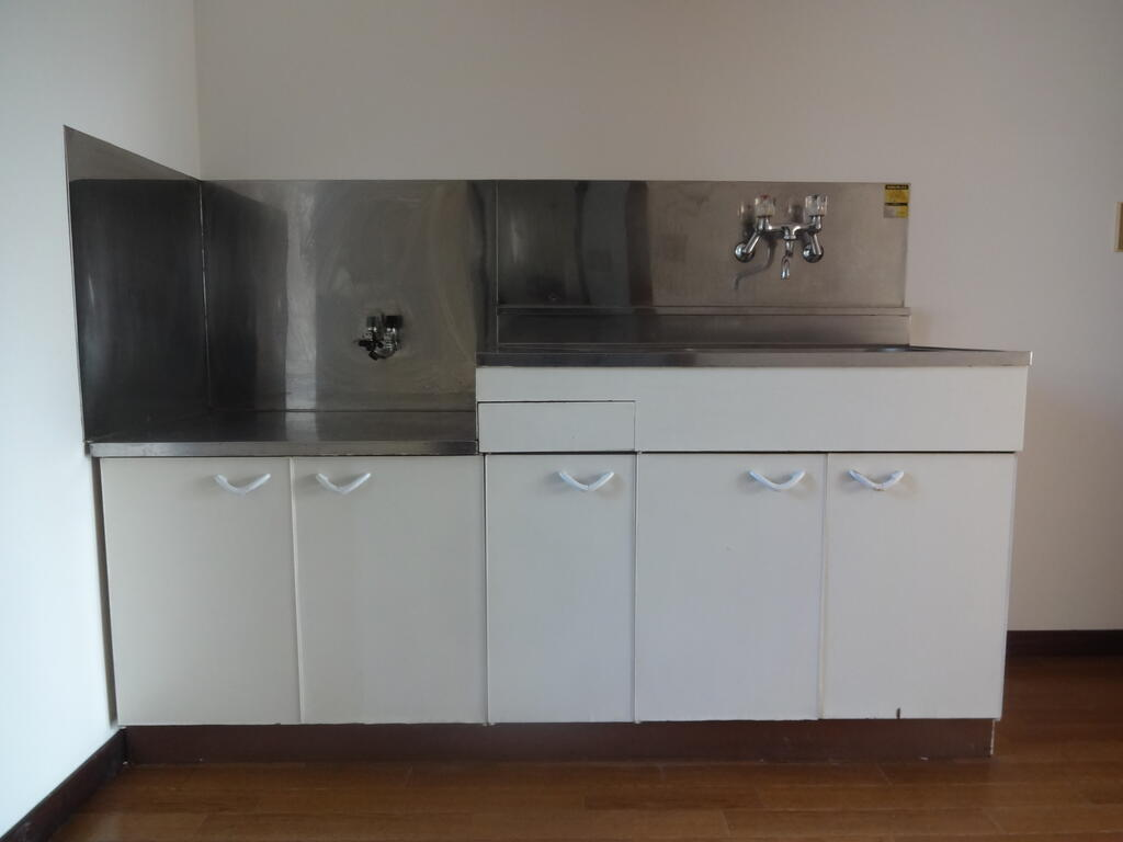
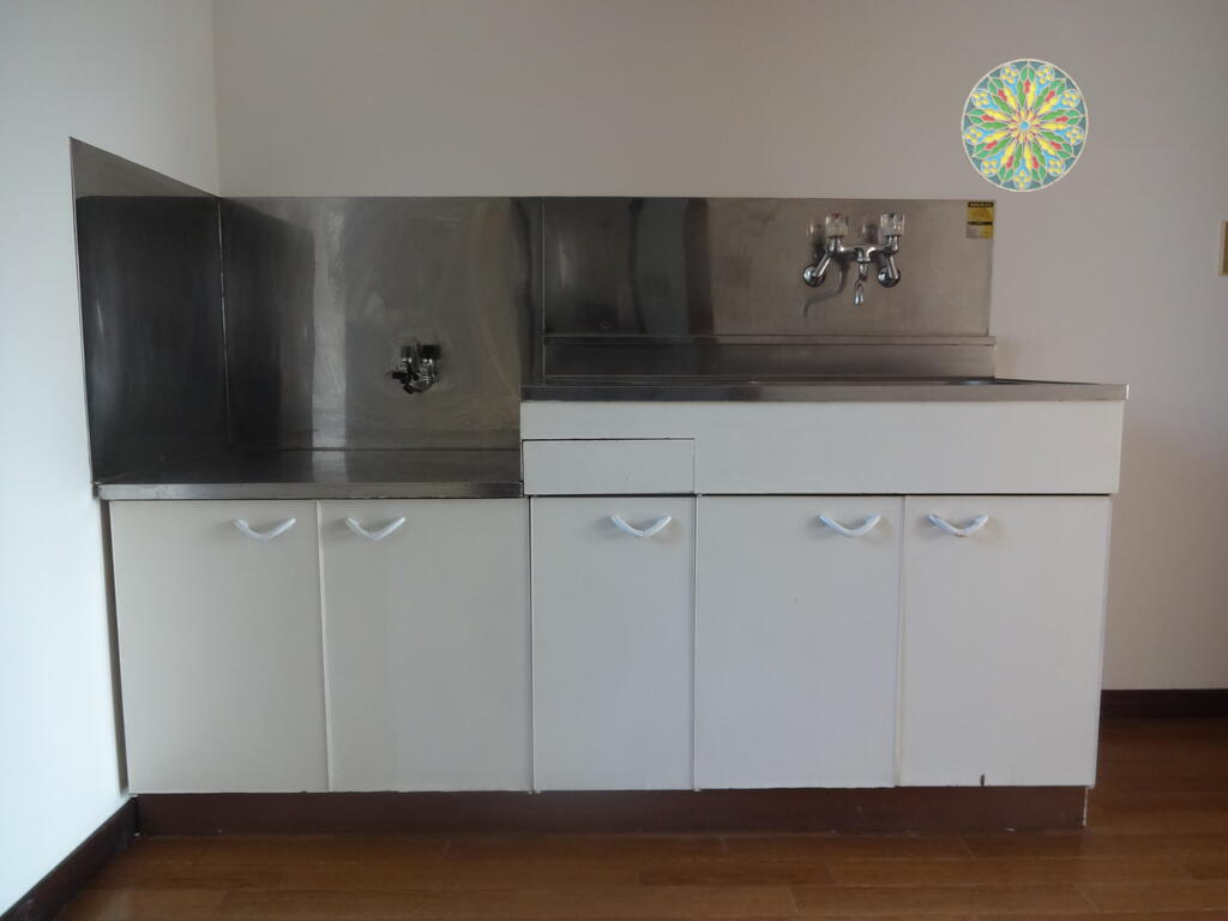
+ decorative plate (1024, 126)
